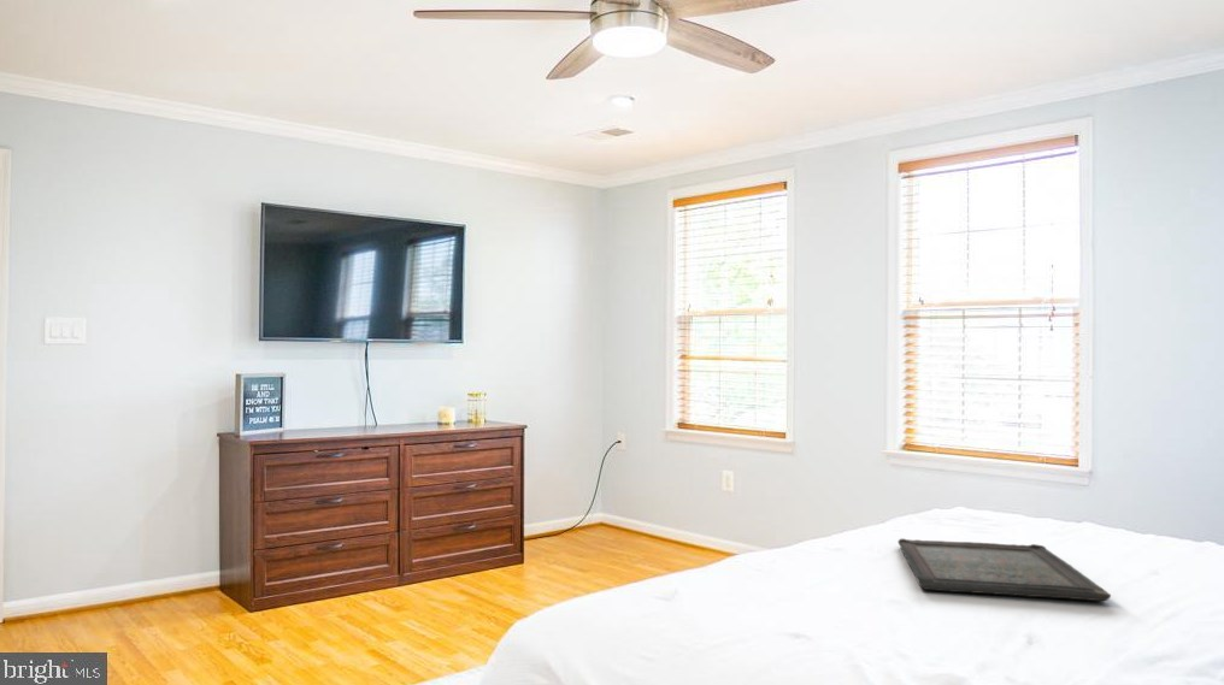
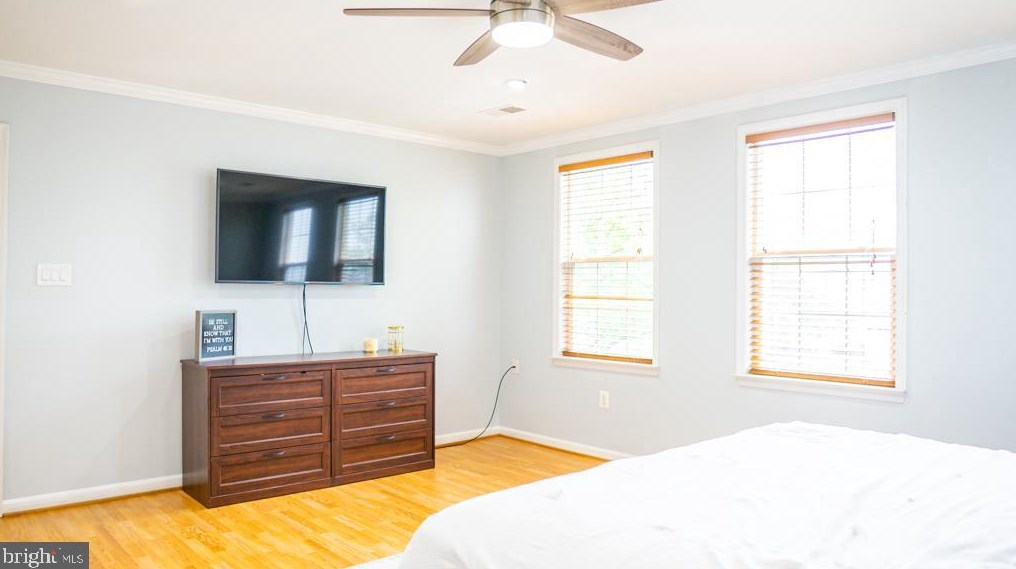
- serving tray (990, 565)
